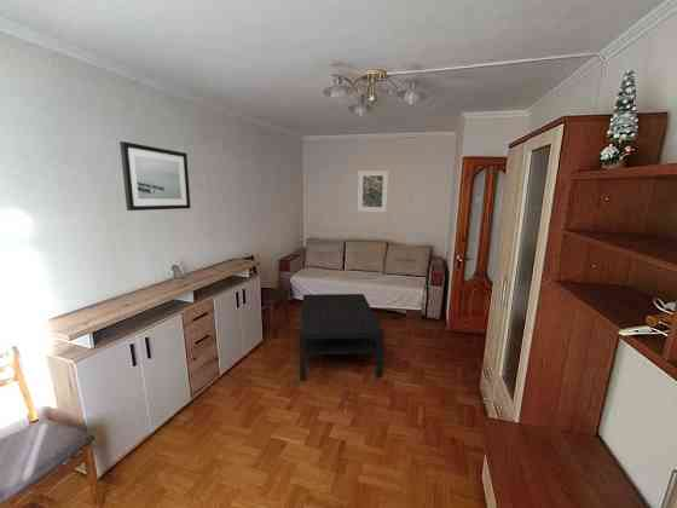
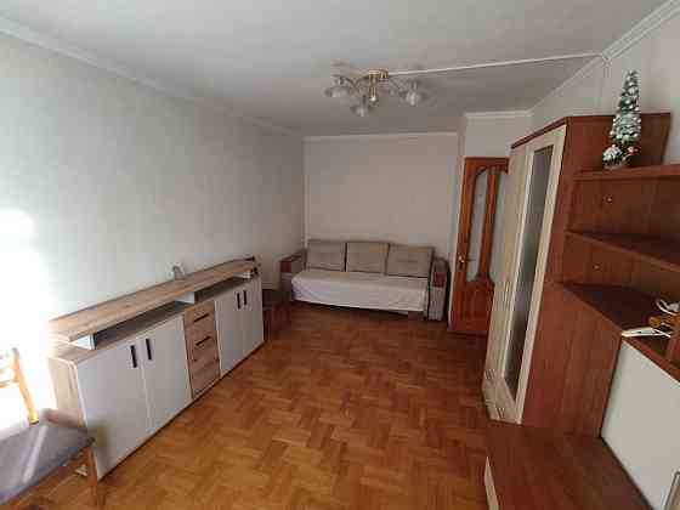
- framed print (372, 191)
- wall art (160, 179)
- coffee table (336, 329)
